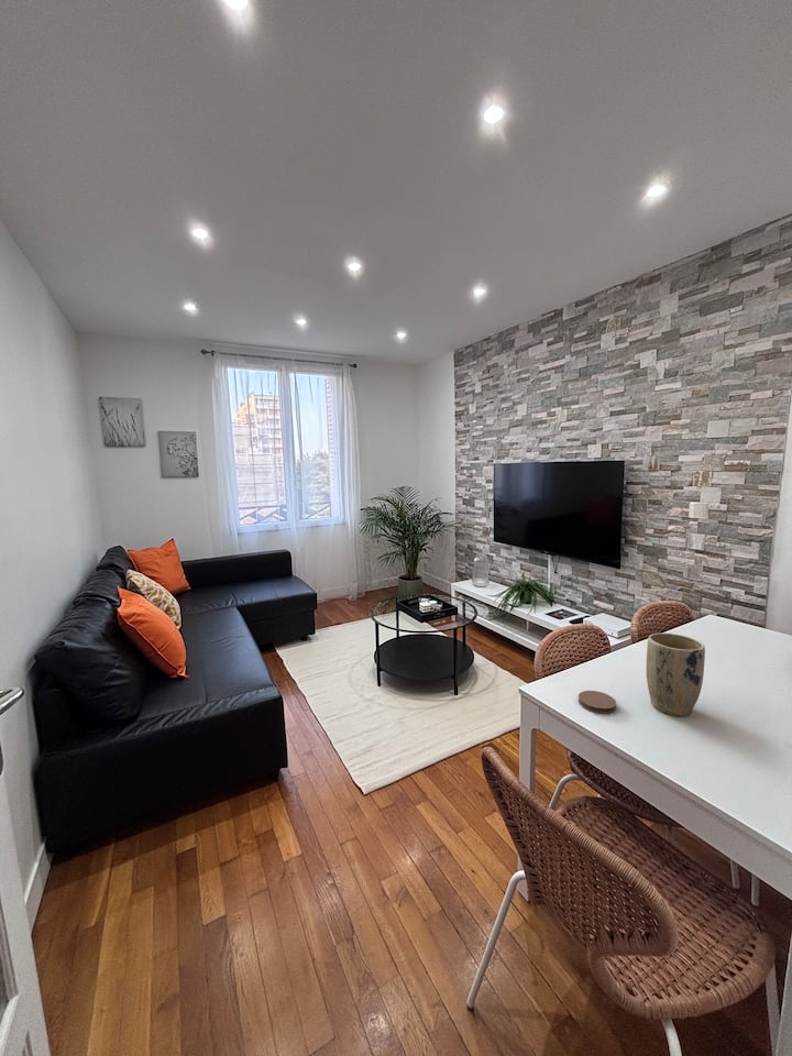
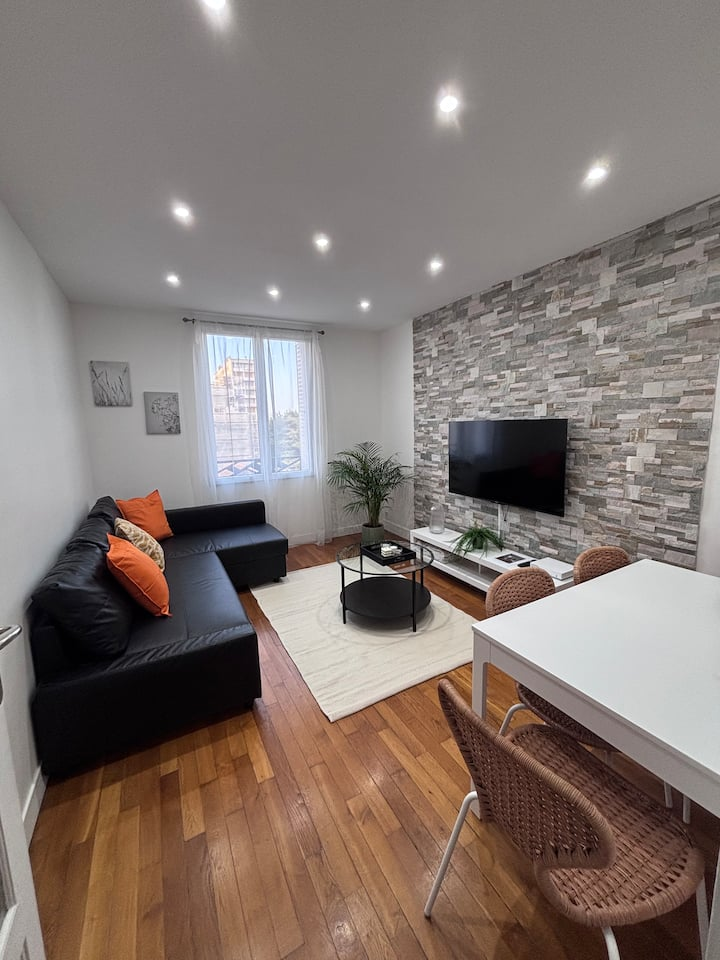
- coaster (596, 701)
- plant pot (673, 674)
